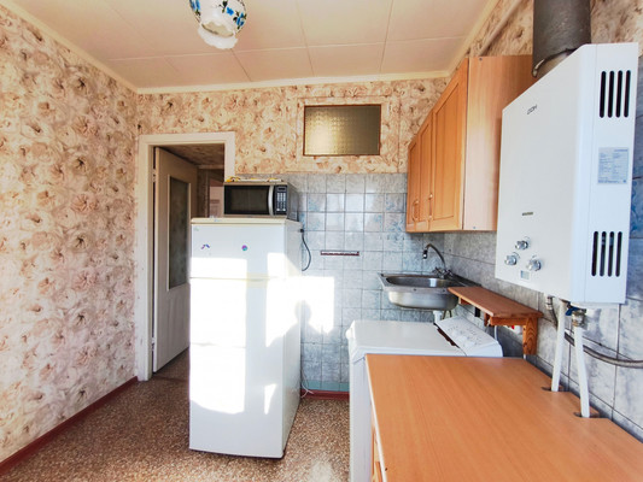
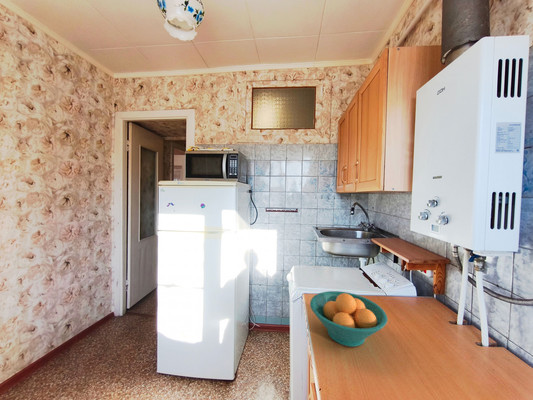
+ fruit bowl (346, 315)
